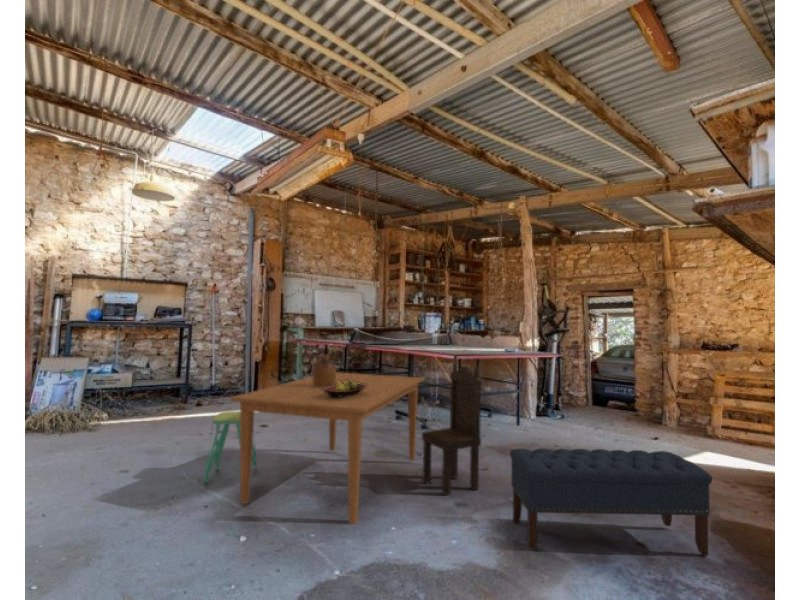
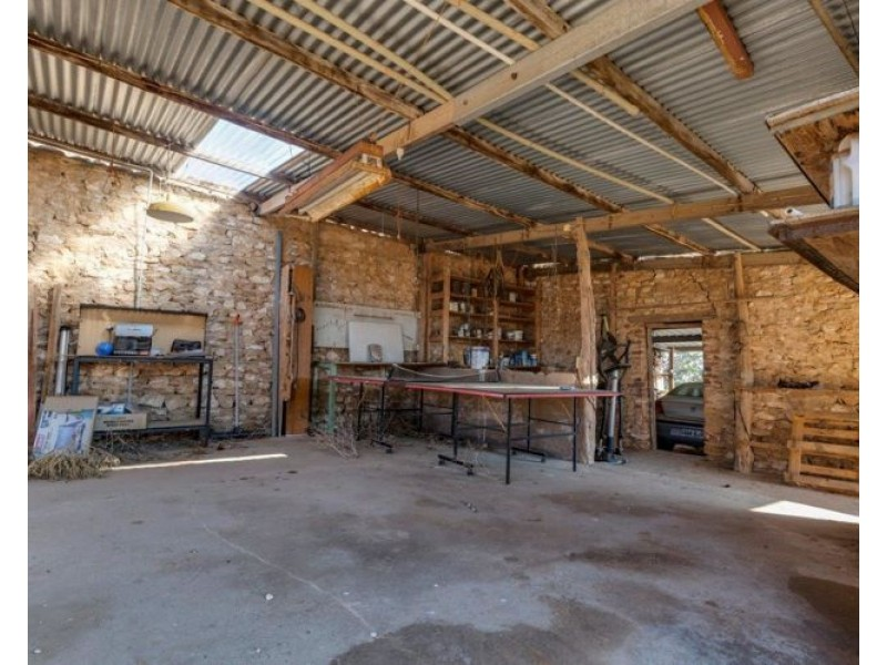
- stool (239, 443)
- chair (451, 425)
- dining table (335, 432)
- ceramic jug (326, 370)
- bench (603, 496)
- fruit bowl (344, 387)
